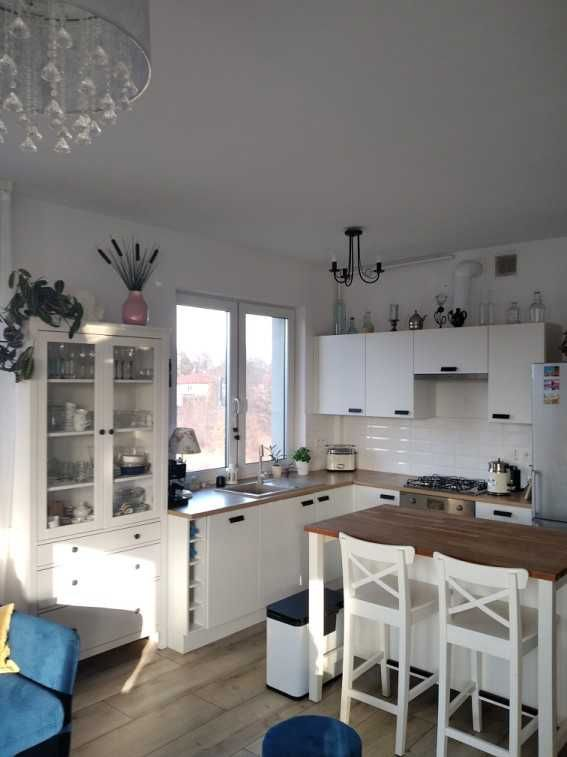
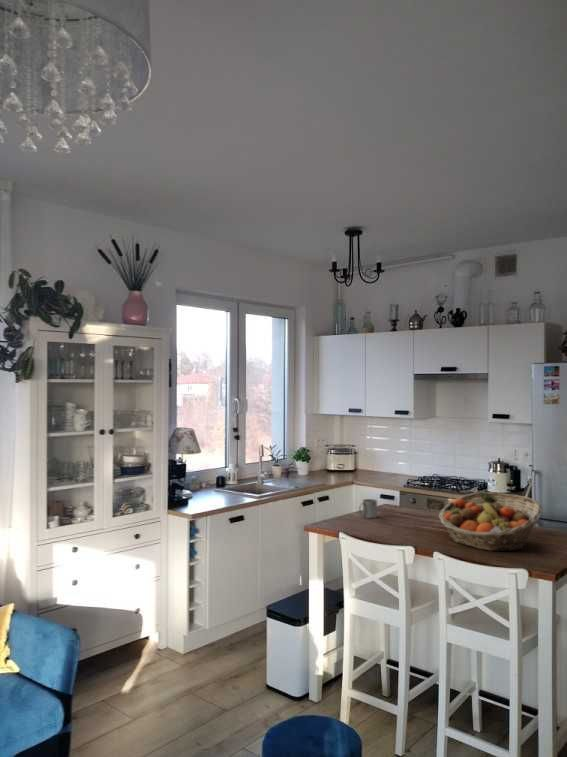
+ fruit basket (489, 520)
+ mug (367, 508)
